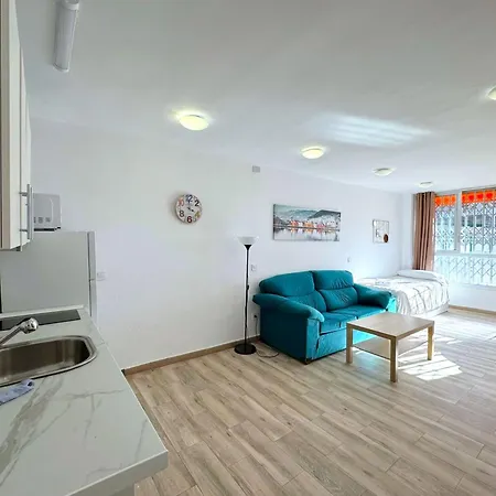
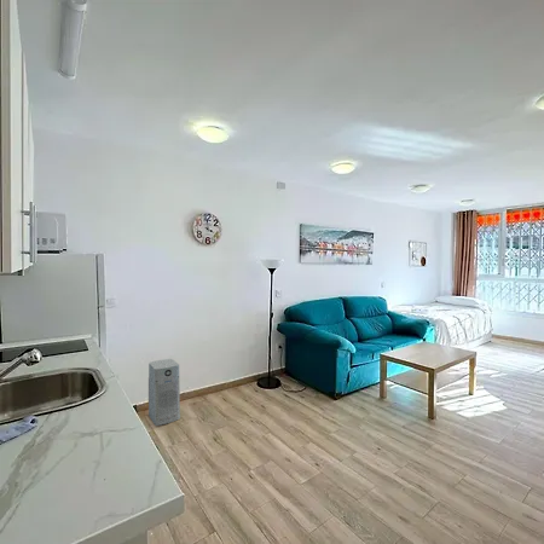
+ air purifier (163, 389)
